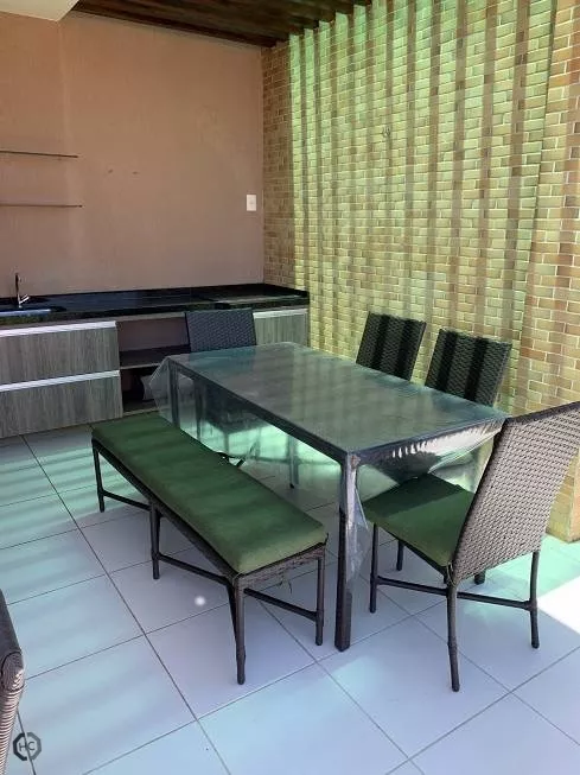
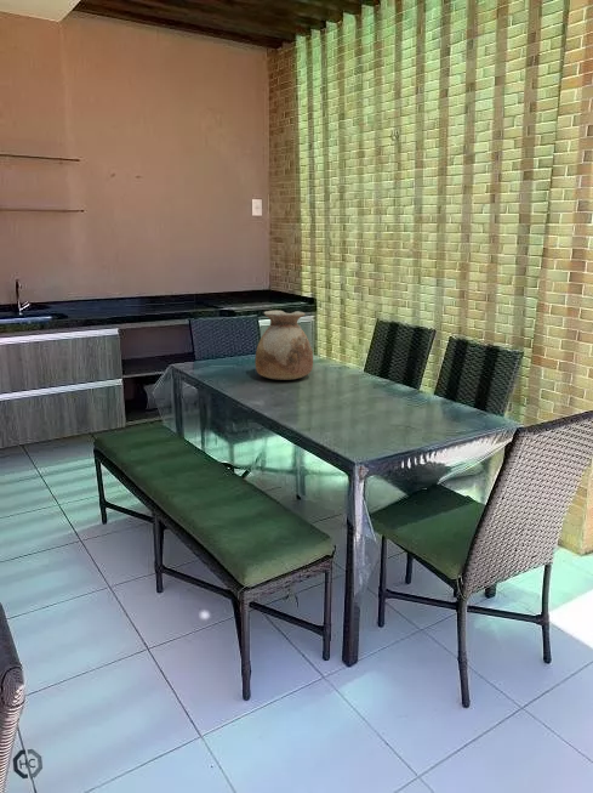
+ vase (284, 344)
